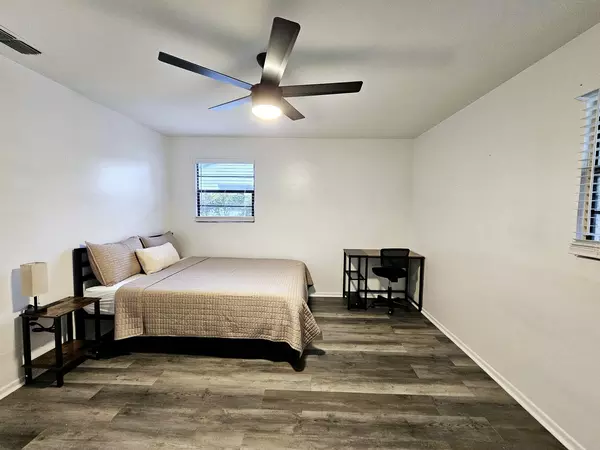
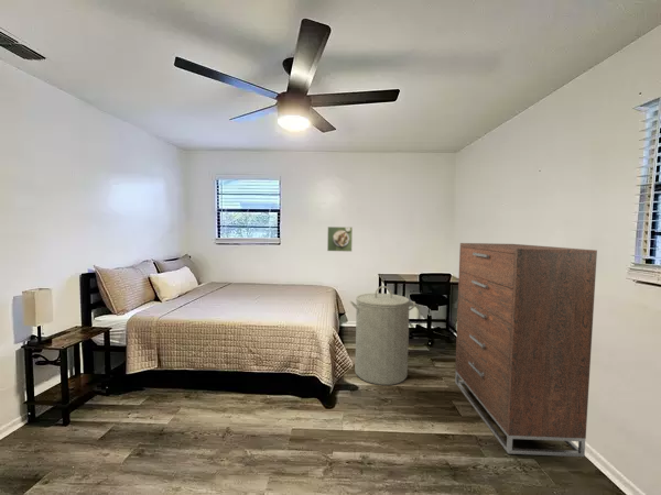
+ dresser (509, 330)
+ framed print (339, 239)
+ laundry hamper (381, 329)
